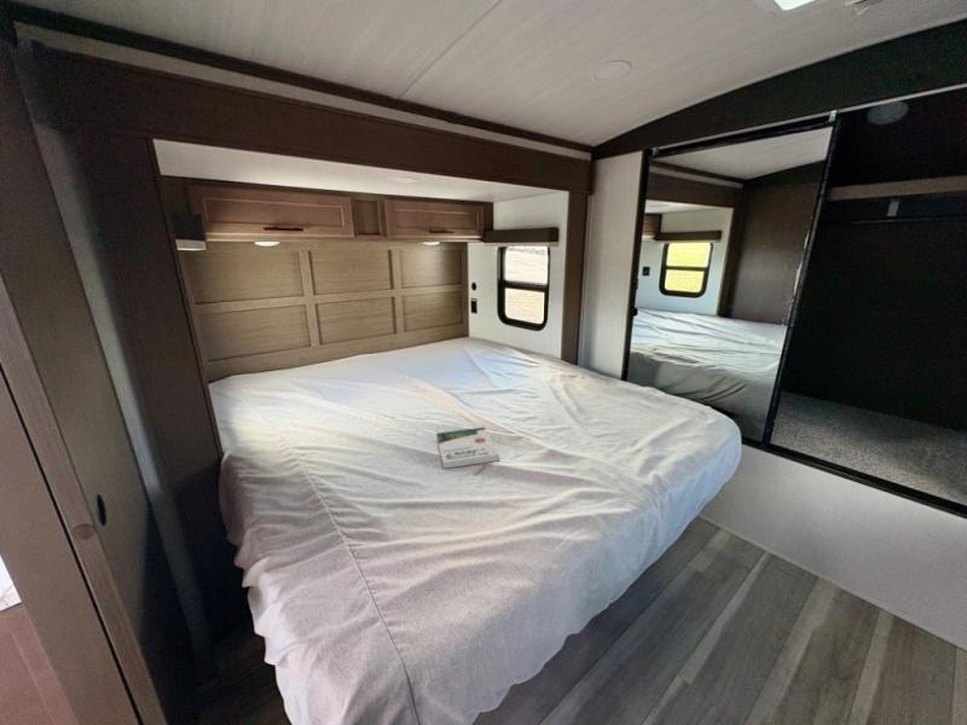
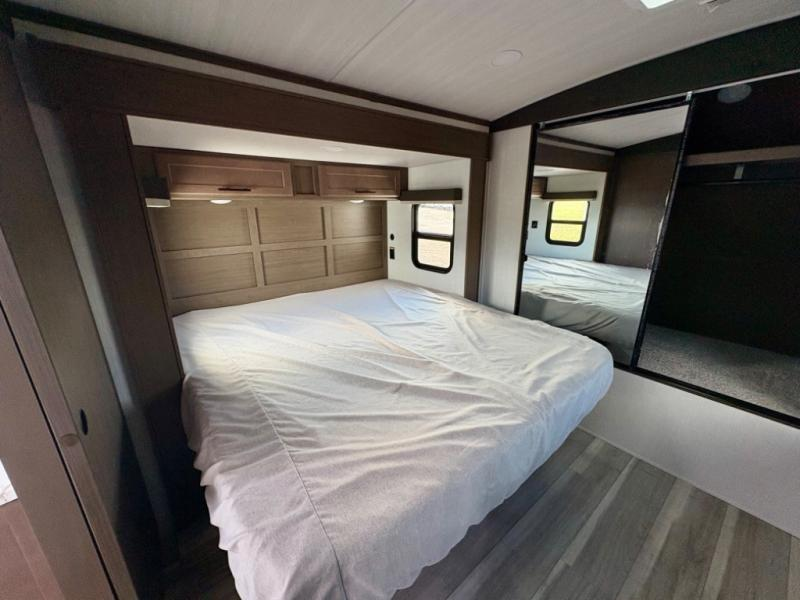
- book (465, 446)
